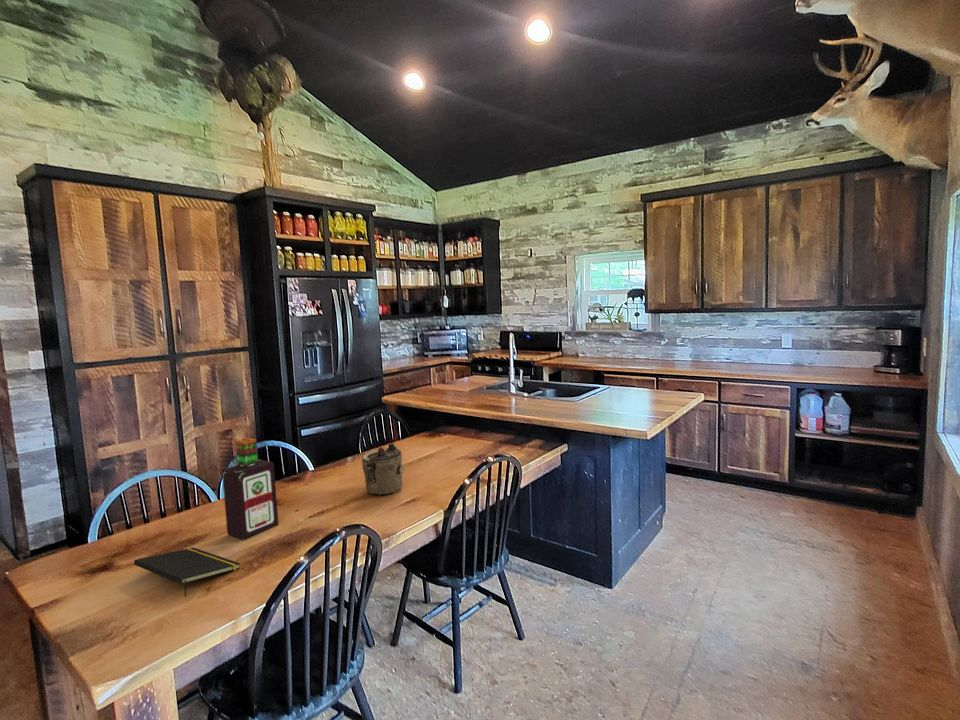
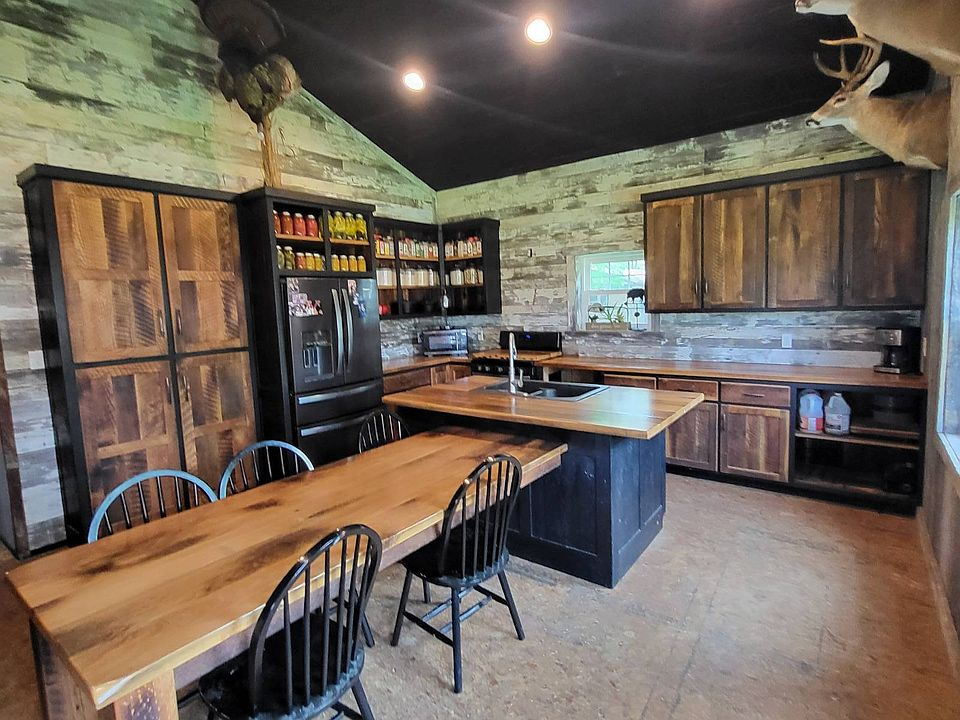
- notepad (187, 564)
- teapot (383, 467)
- bottle (249, 485)
